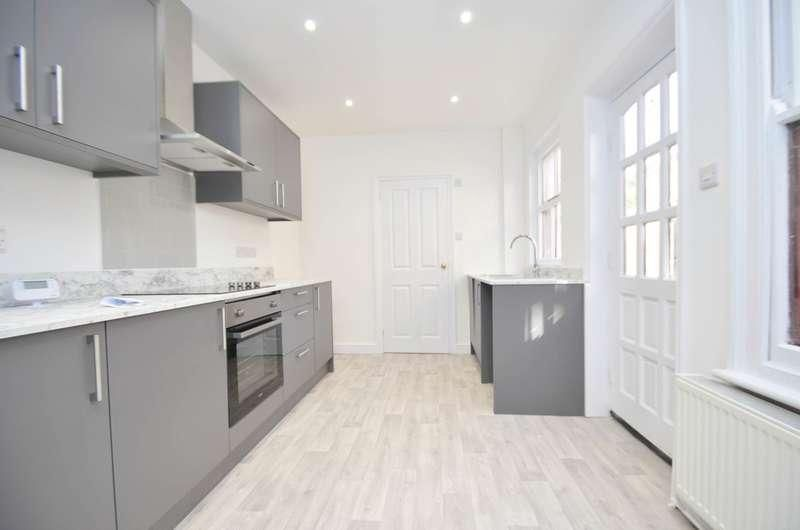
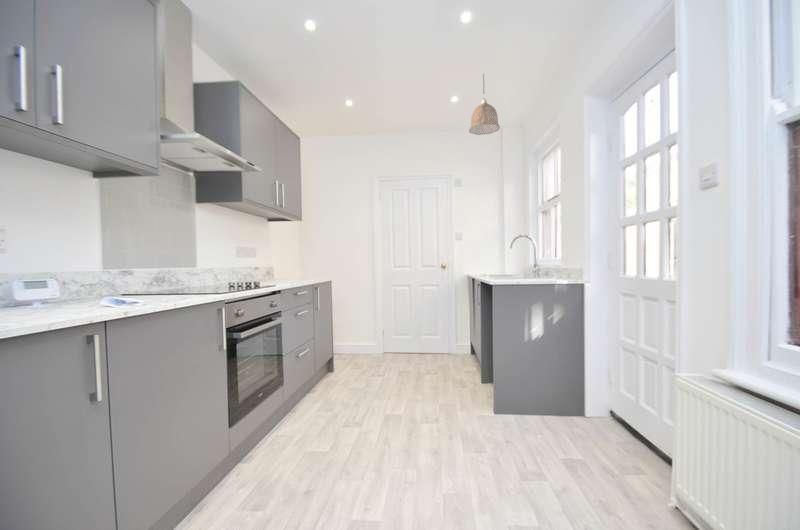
+ pendant lamp (483, 101)
